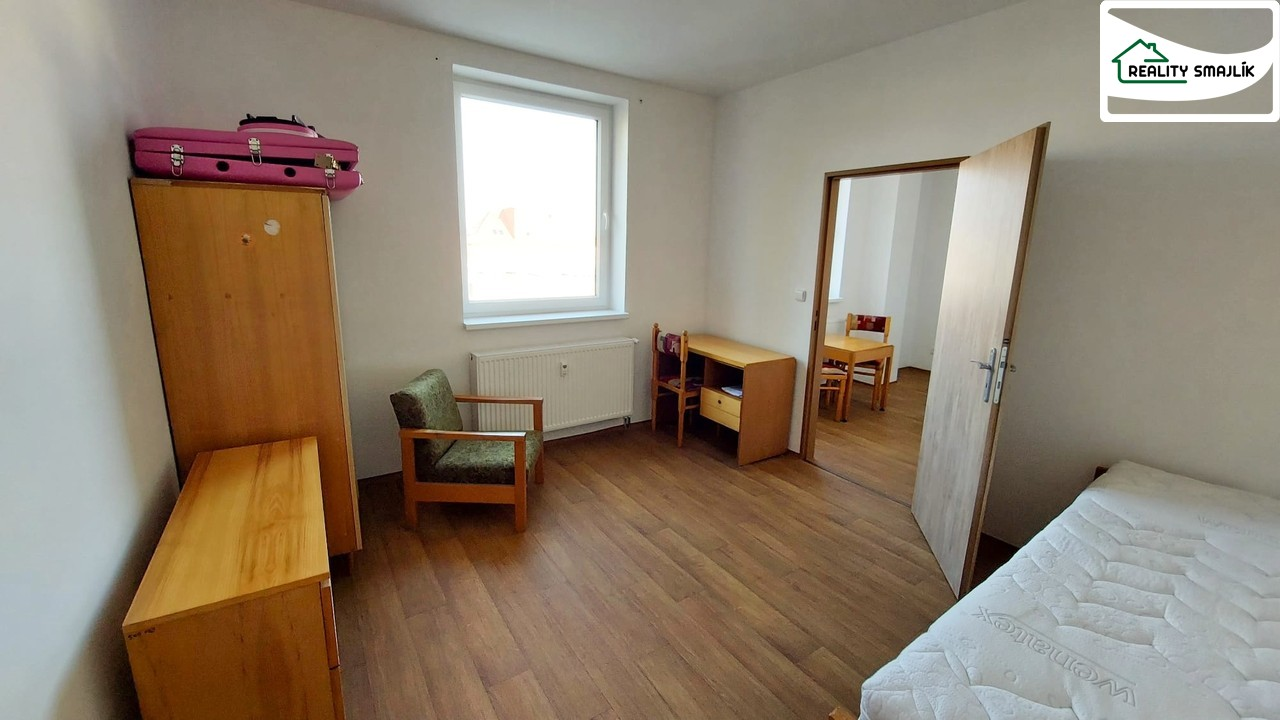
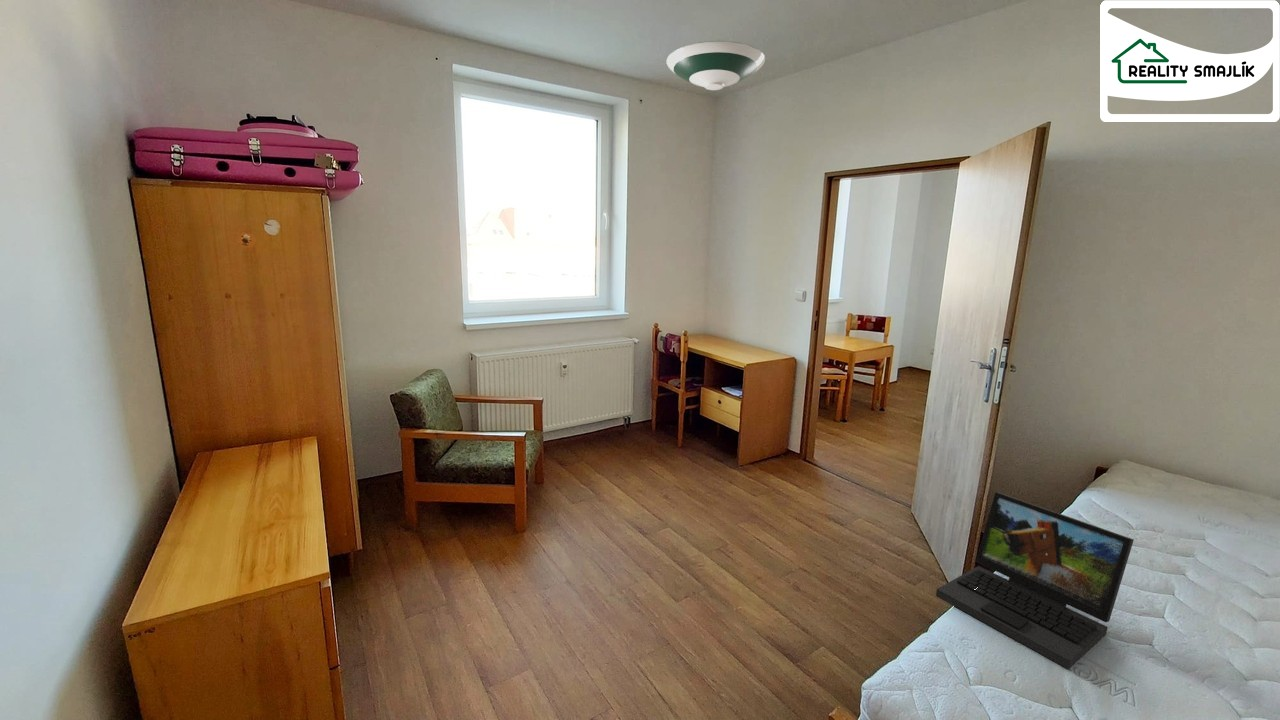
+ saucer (714, 74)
+ laptop (1029, 567)
